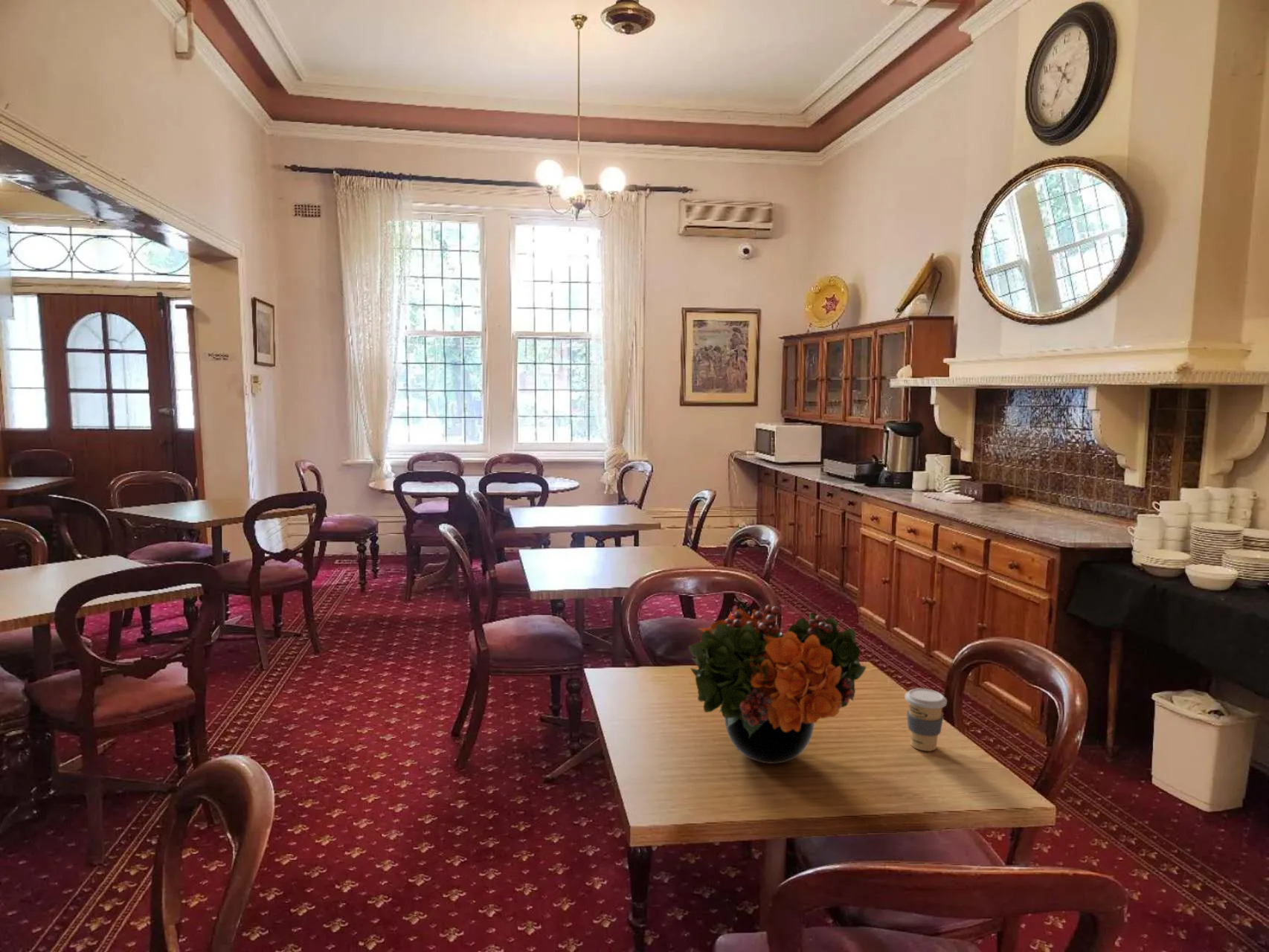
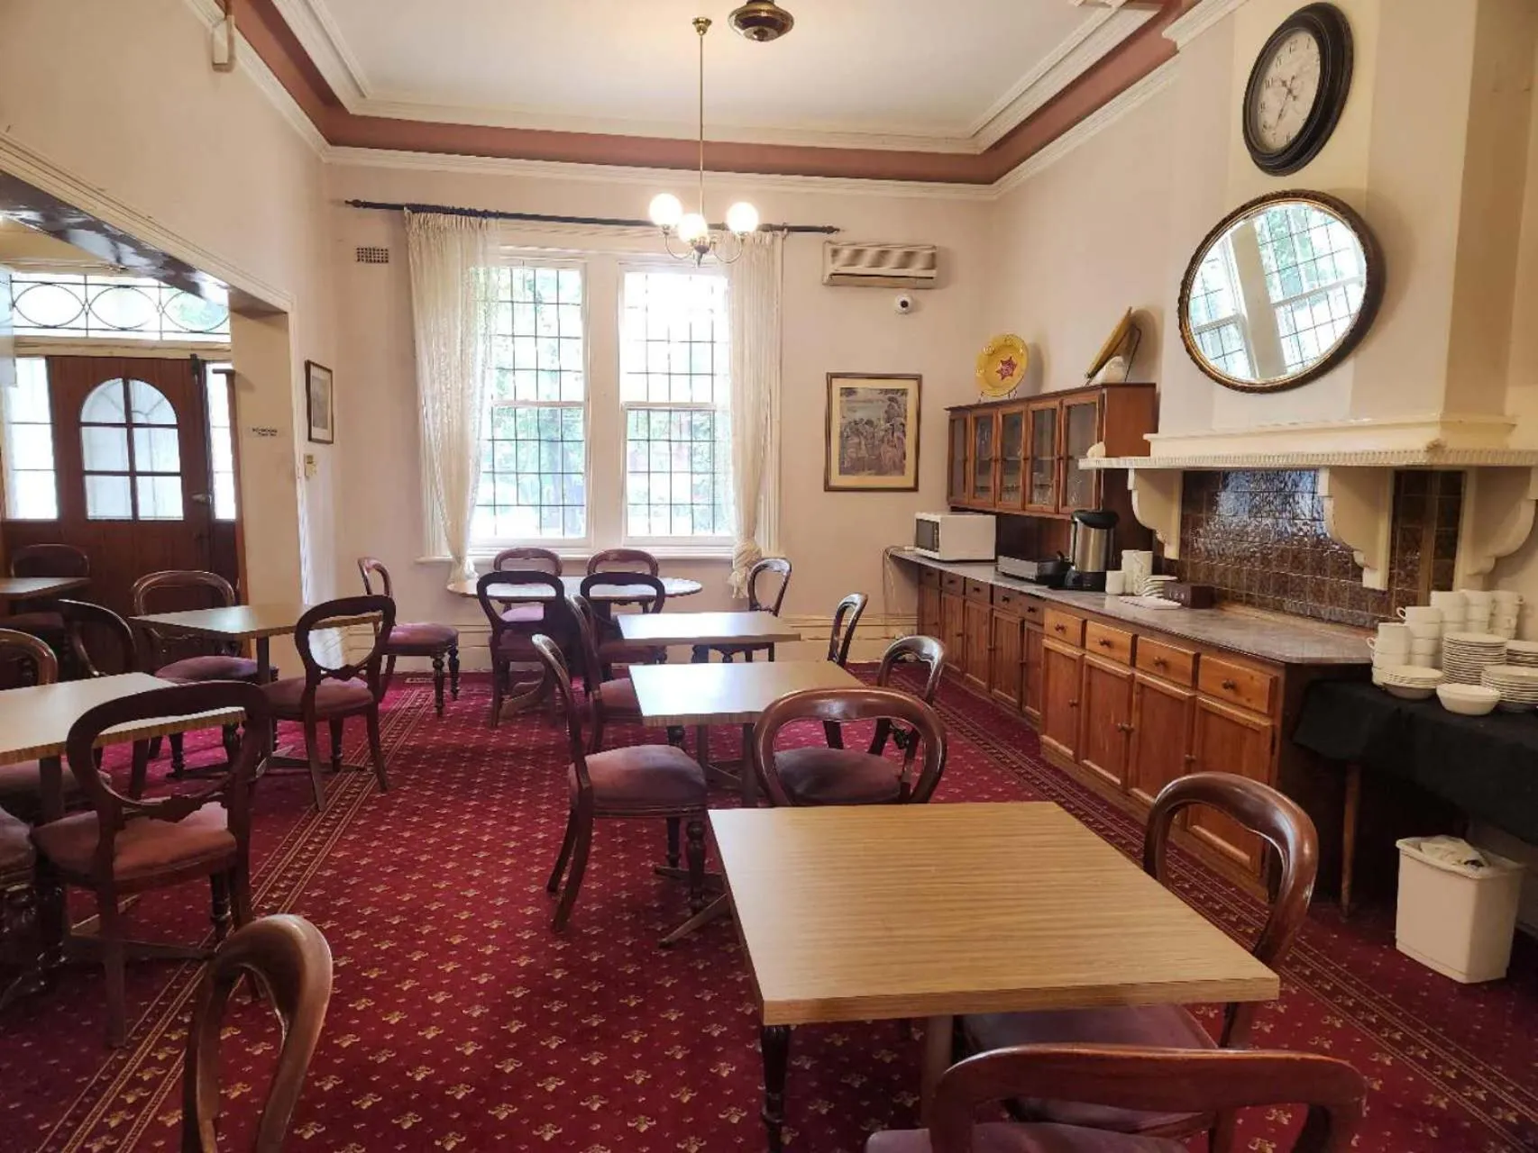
- coffee cup (925, 720)
- flower arrangement (769, 681)
